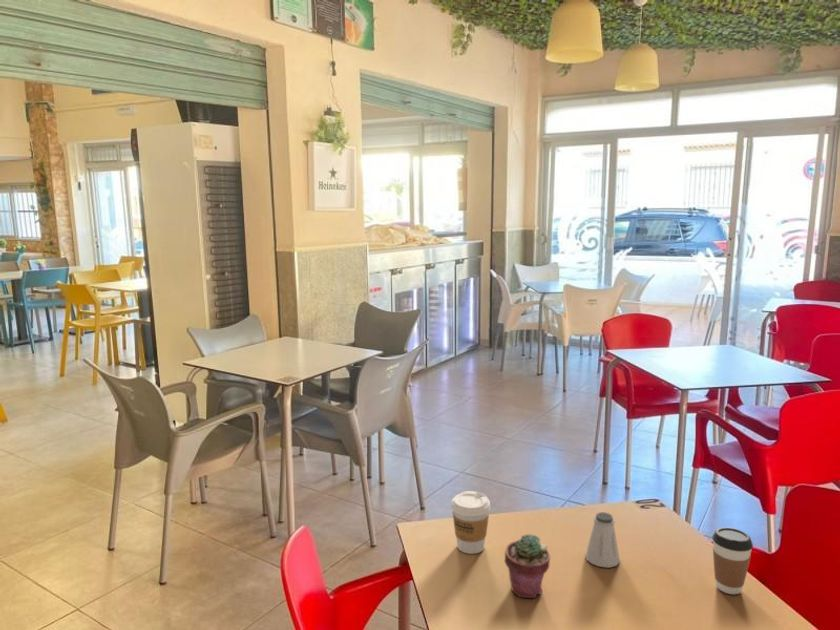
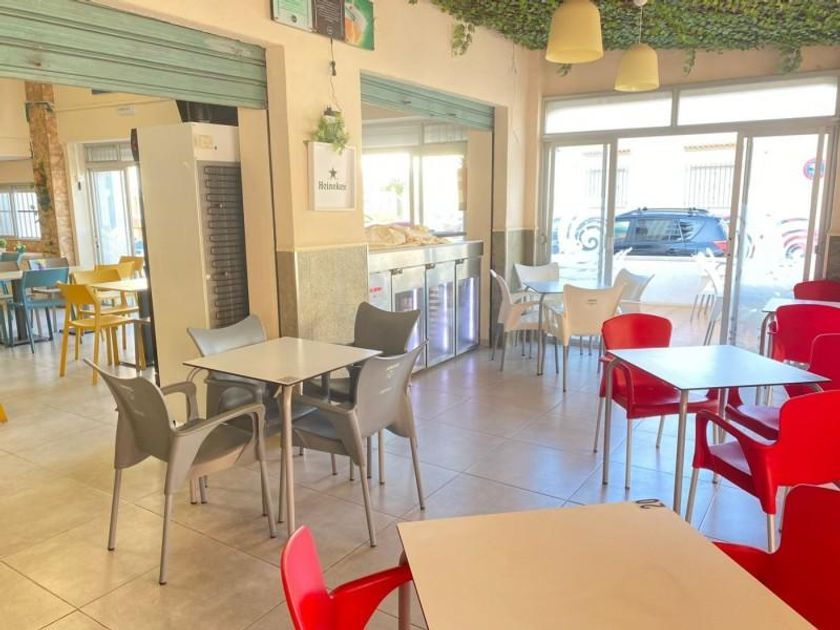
- potted succulent (527, 563)
- coffee cup (470, 522)
- saltshaker (603, 537)
- coffee cup (730, 561)
